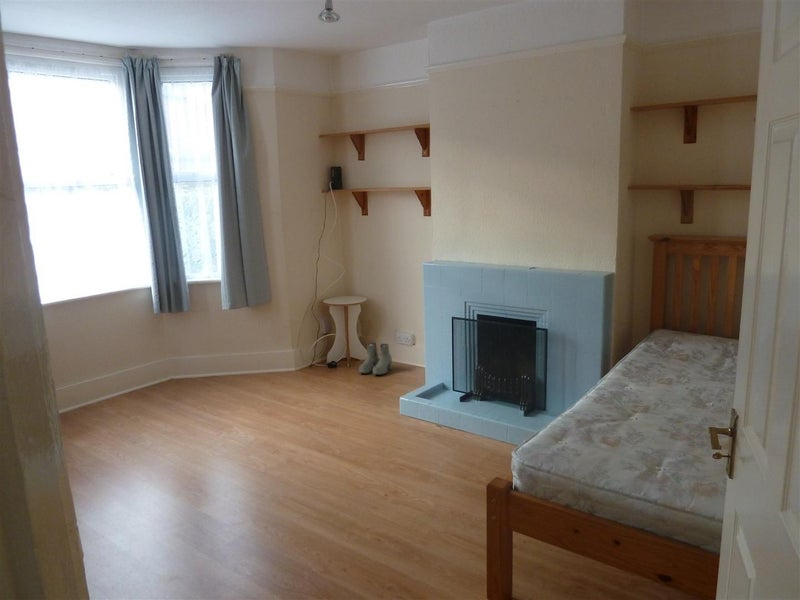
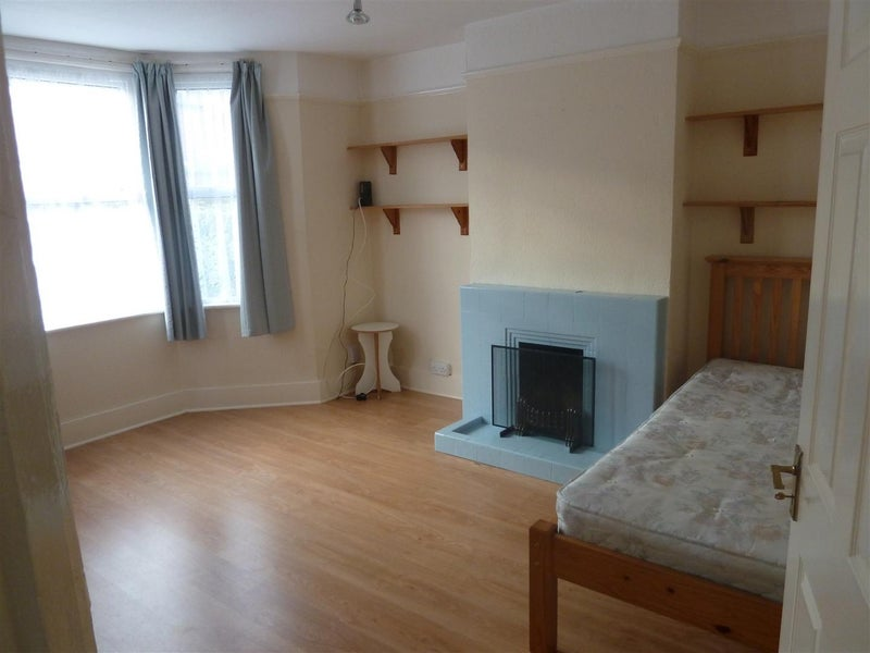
- boots (375, 358)
